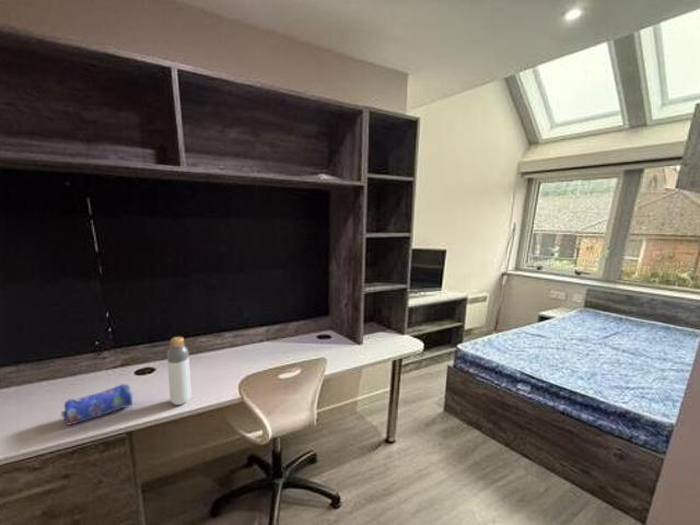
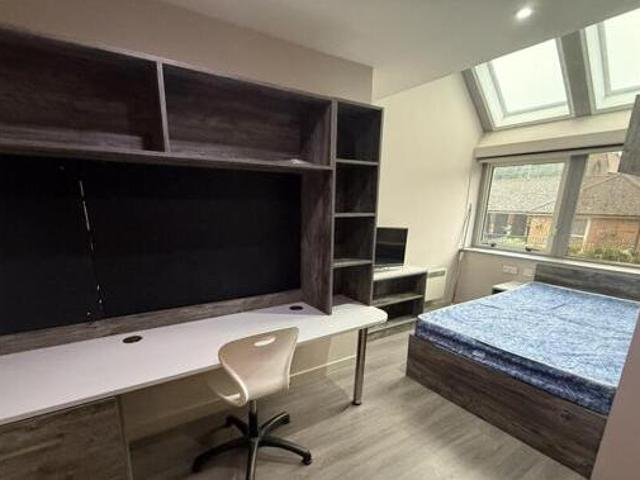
- bottle (178, 370)
- pencil case (98, 402)
